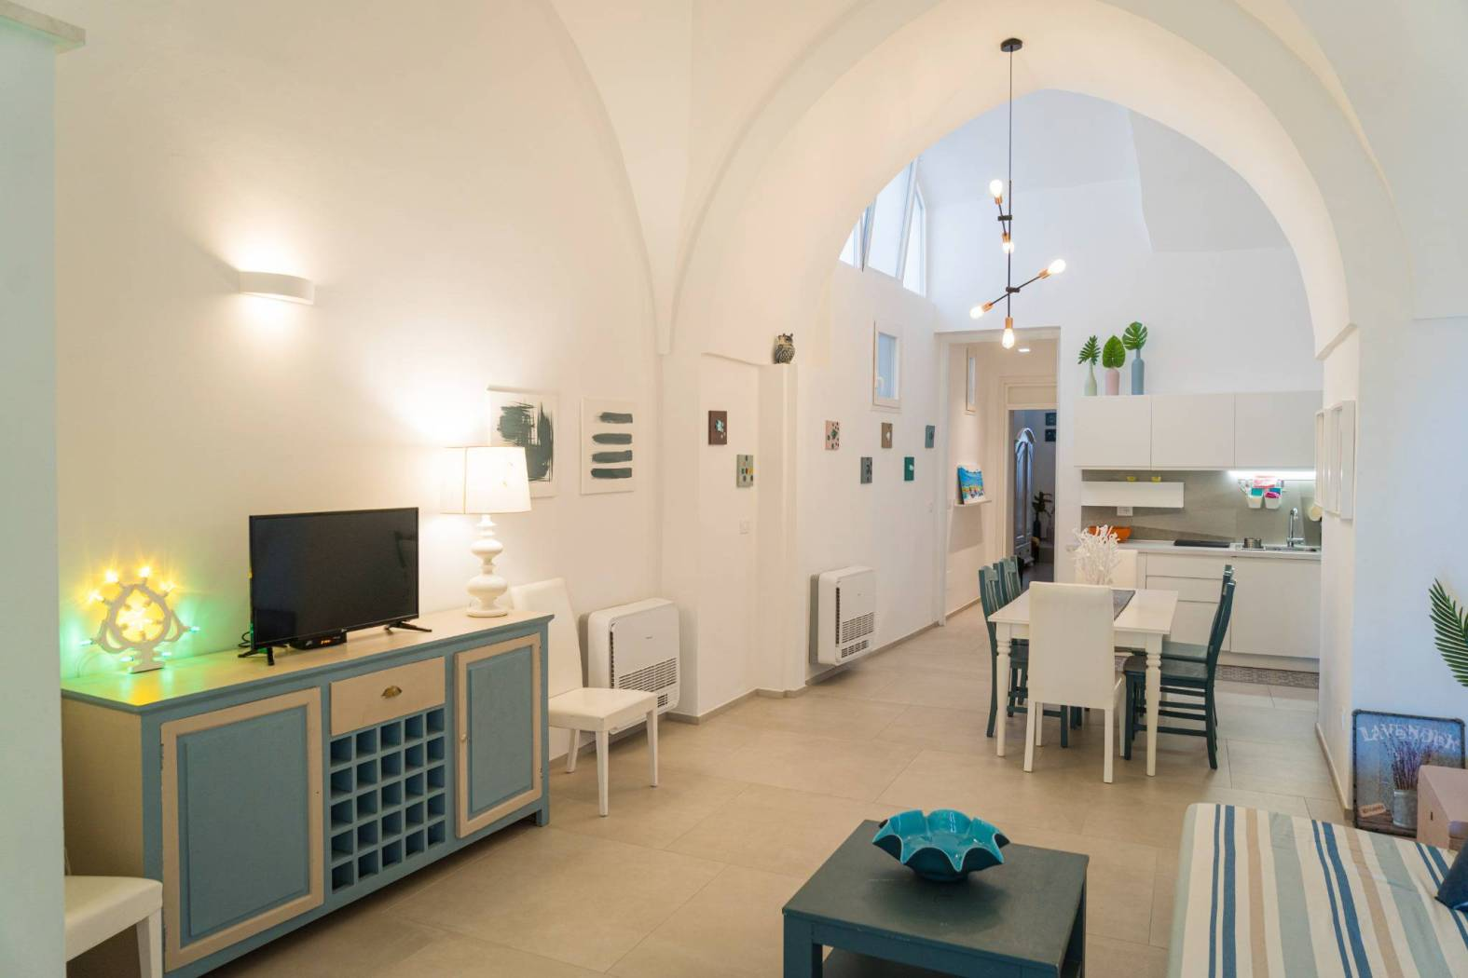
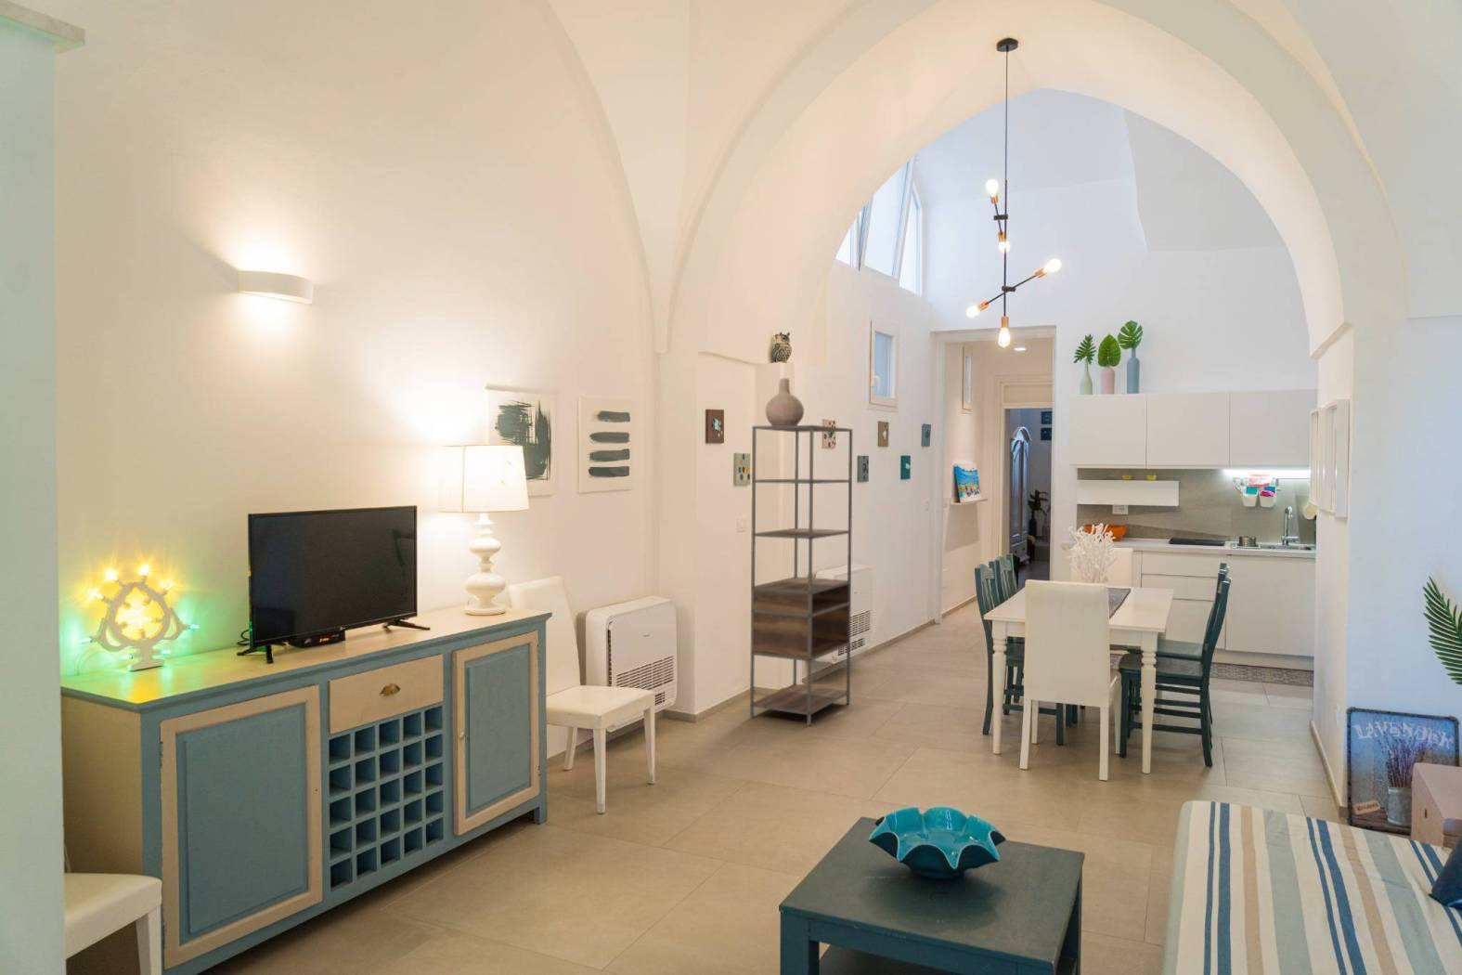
+ shelving unit (796, 568)
+ vase (784, 402)
